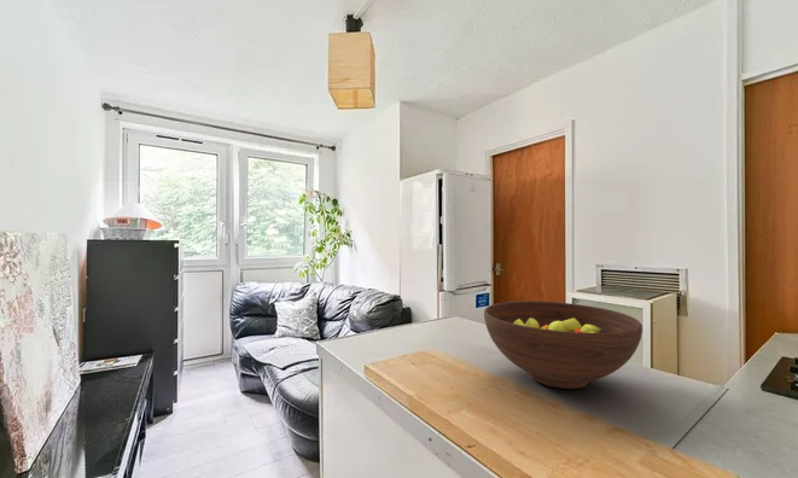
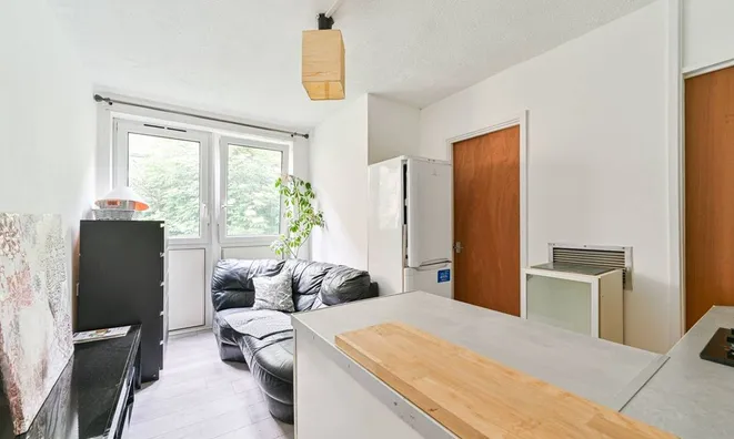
- fruit bowl (555, 345)
